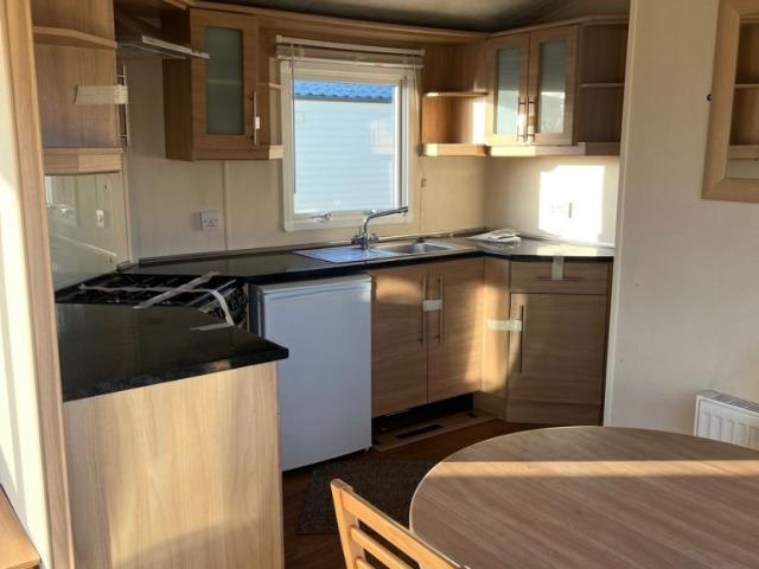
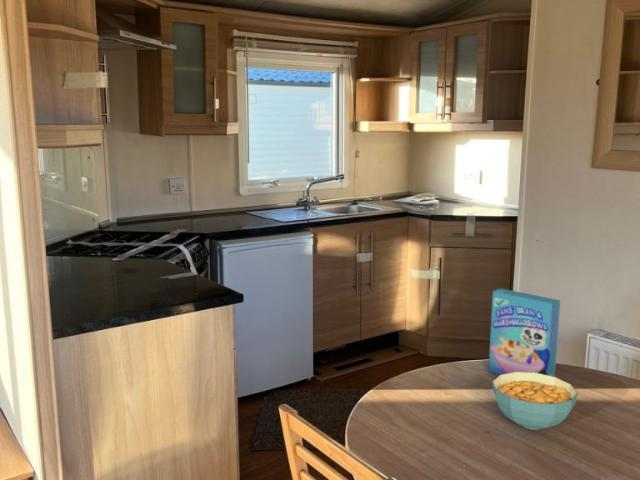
+ cereal bowl (532, 405)
+ cereal box (523, 336)
